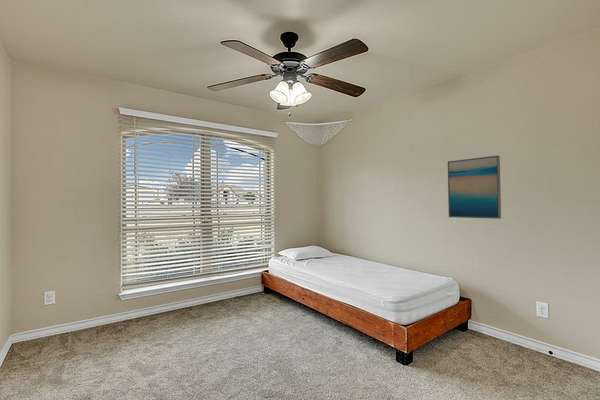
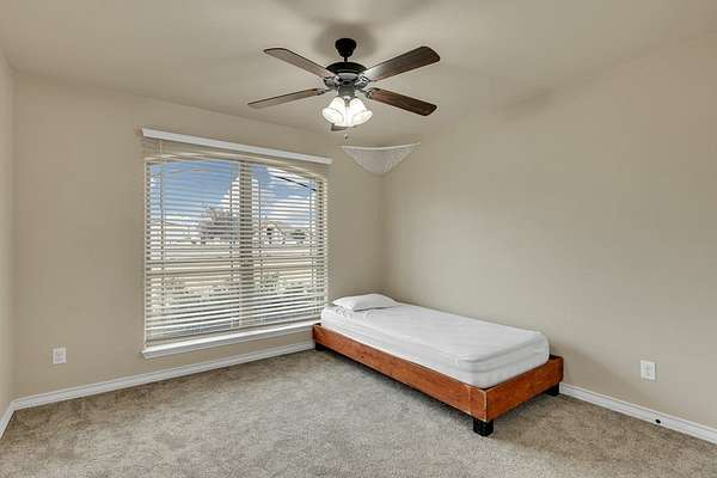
- wall art (472, 188)
